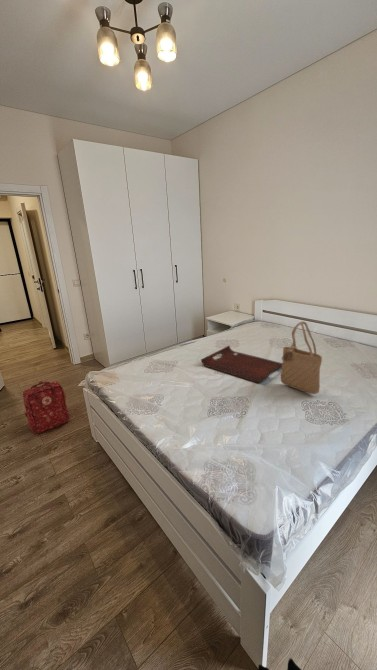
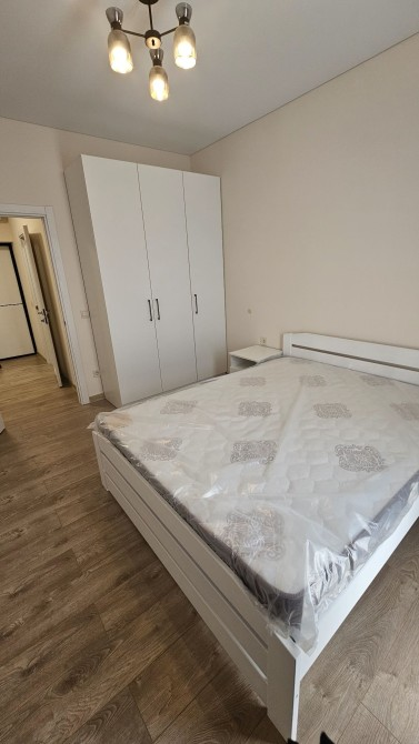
- backpack (44, 402)
- serving tray (243, 362)
- tote bag (300, 356)
